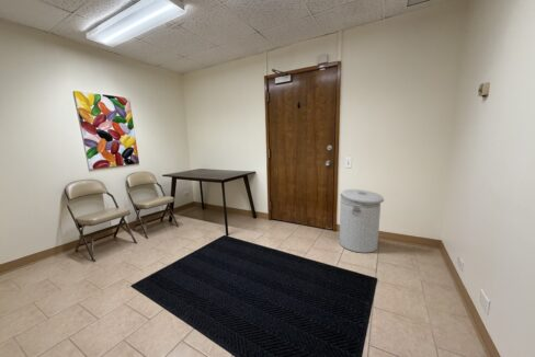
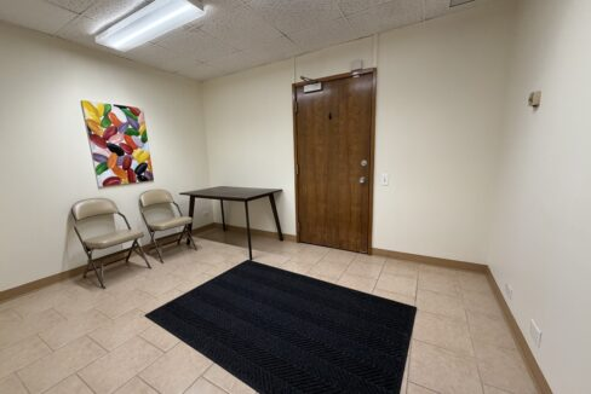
- can (360, 218)
